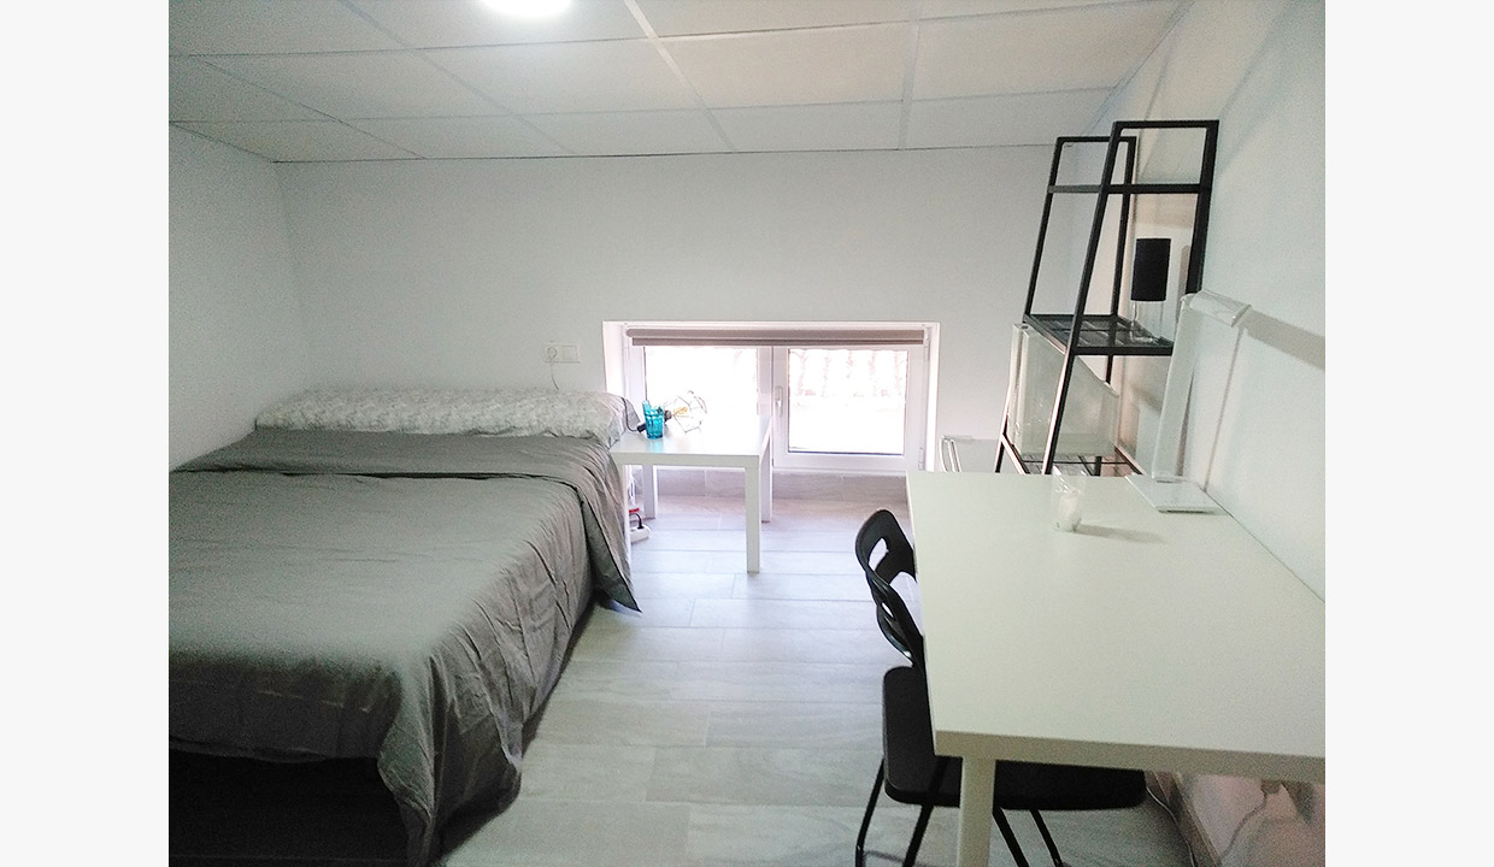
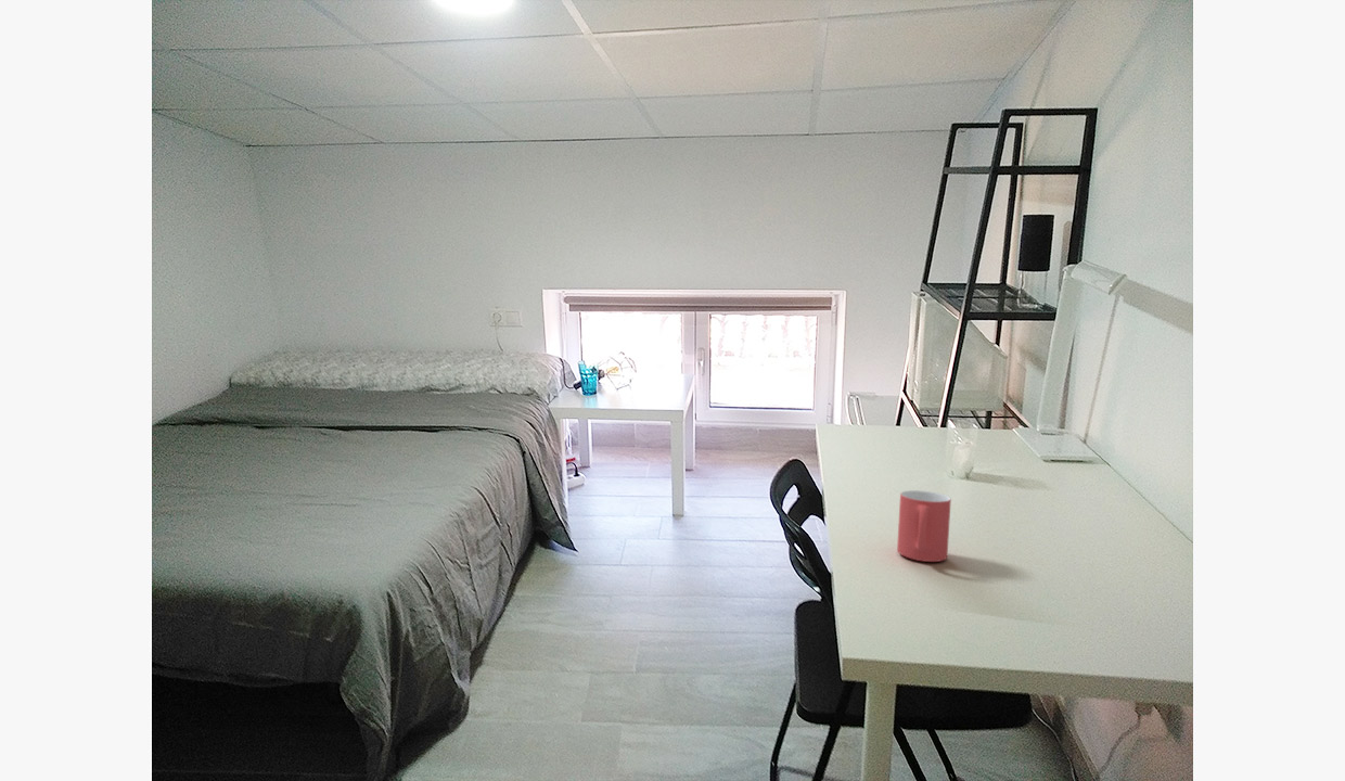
+ mug (923, 527)
